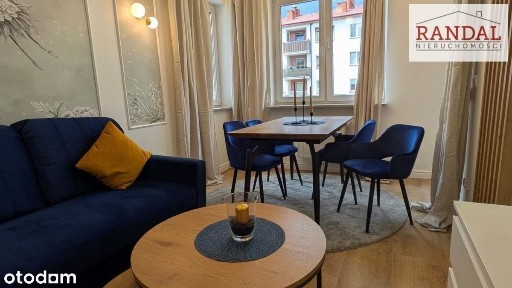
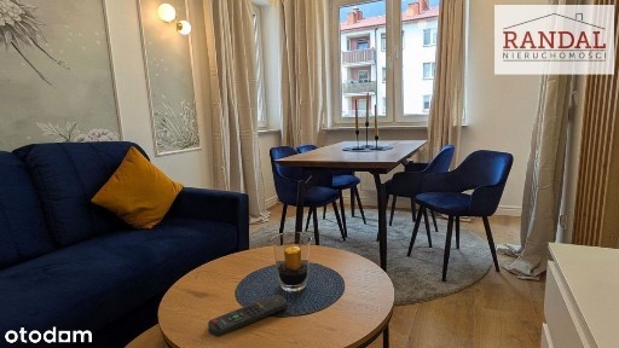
+ remote control (249, 313)
